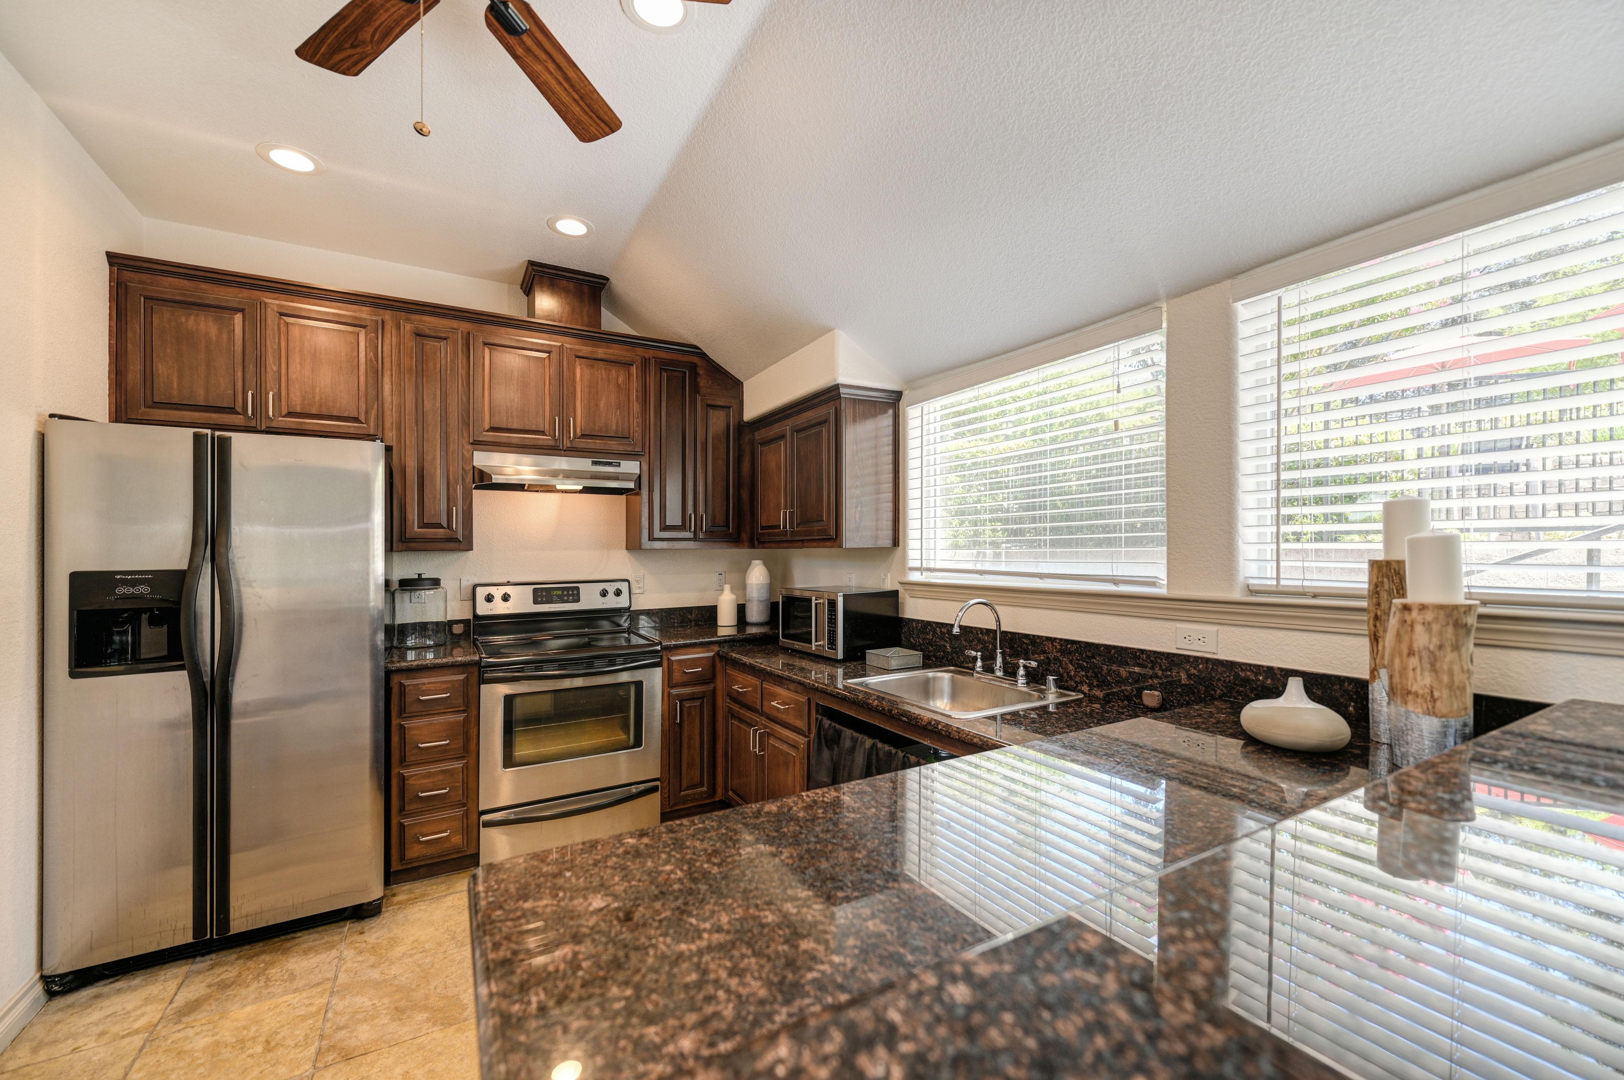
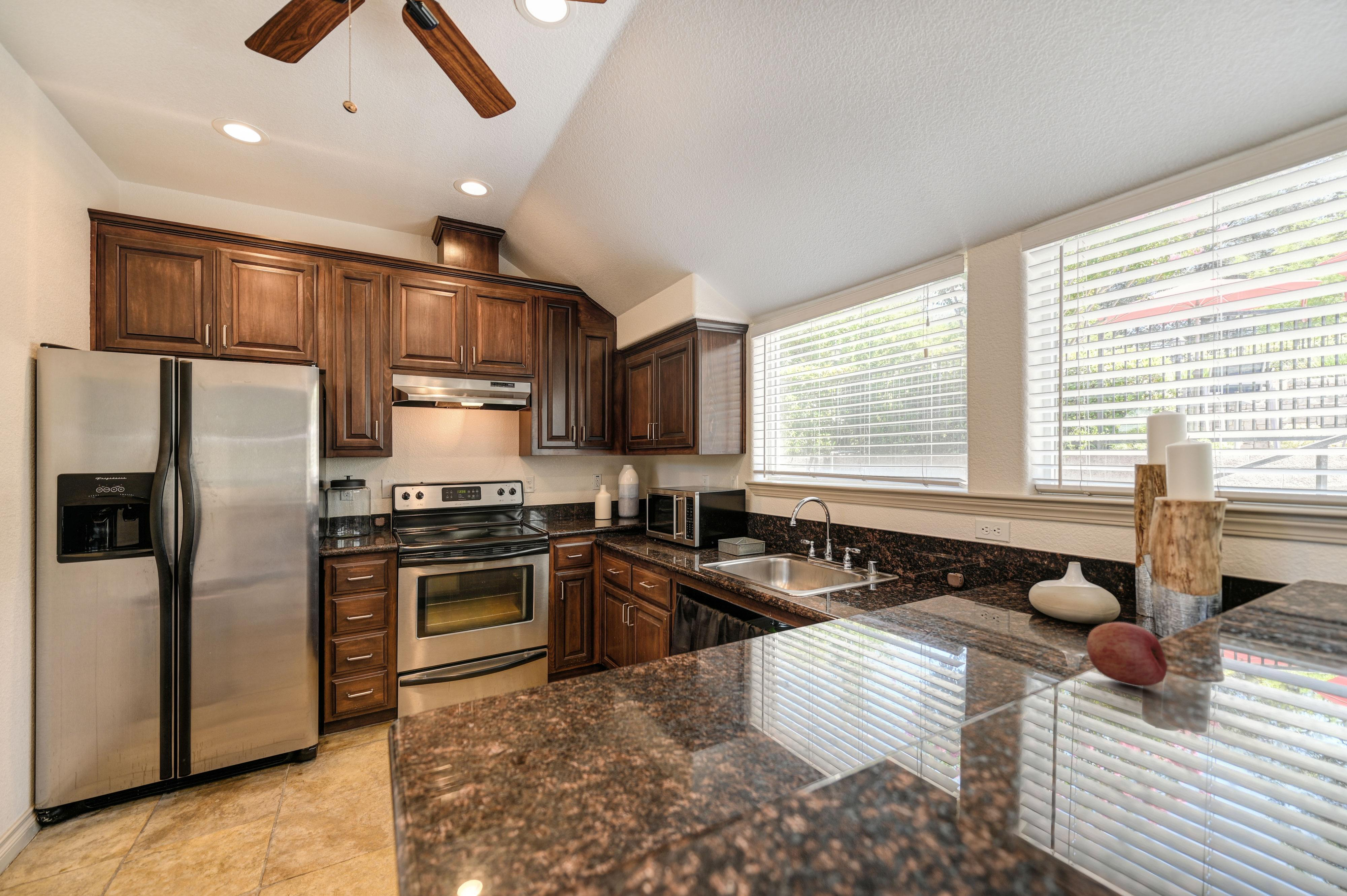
+ fruit (1125, 653)
